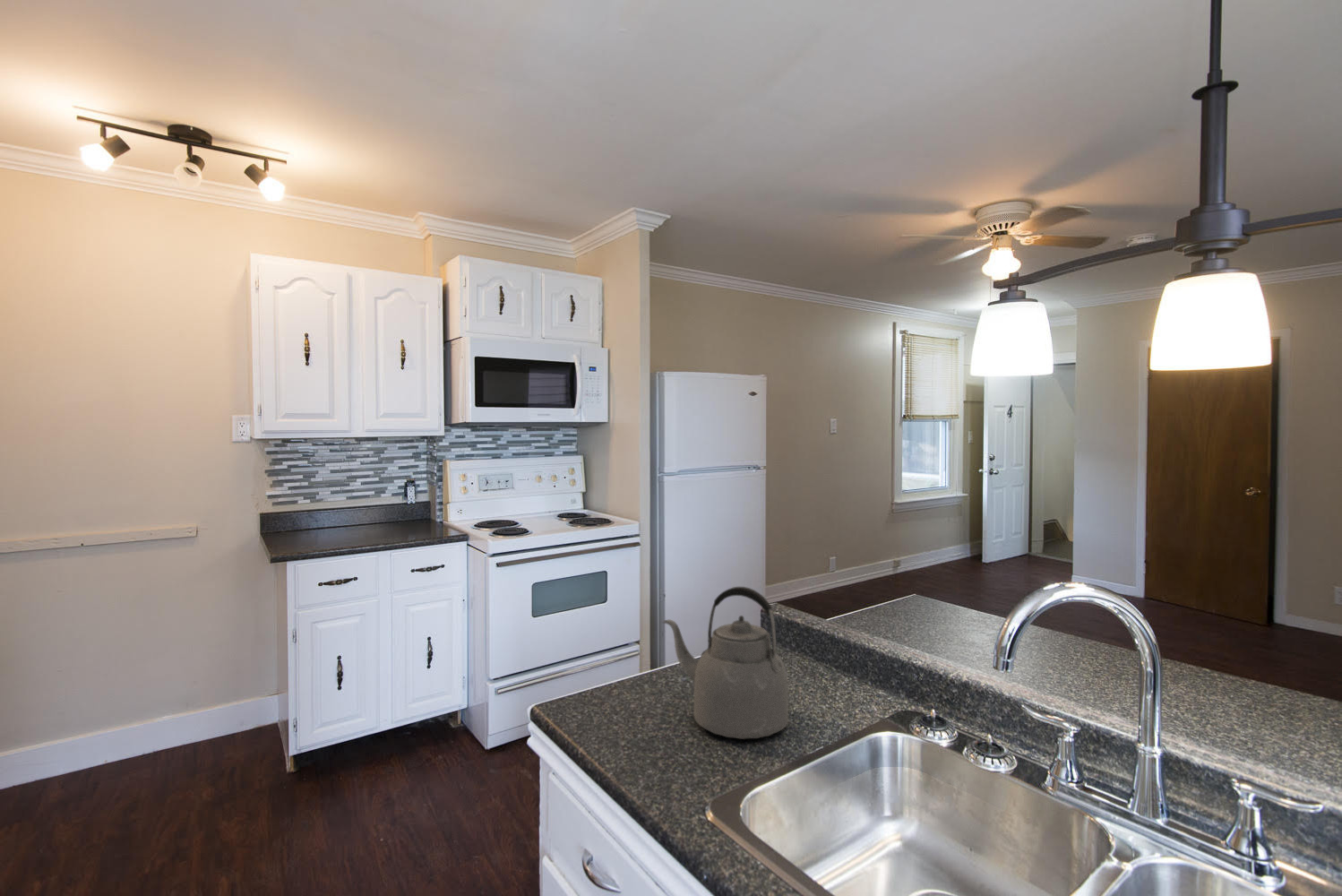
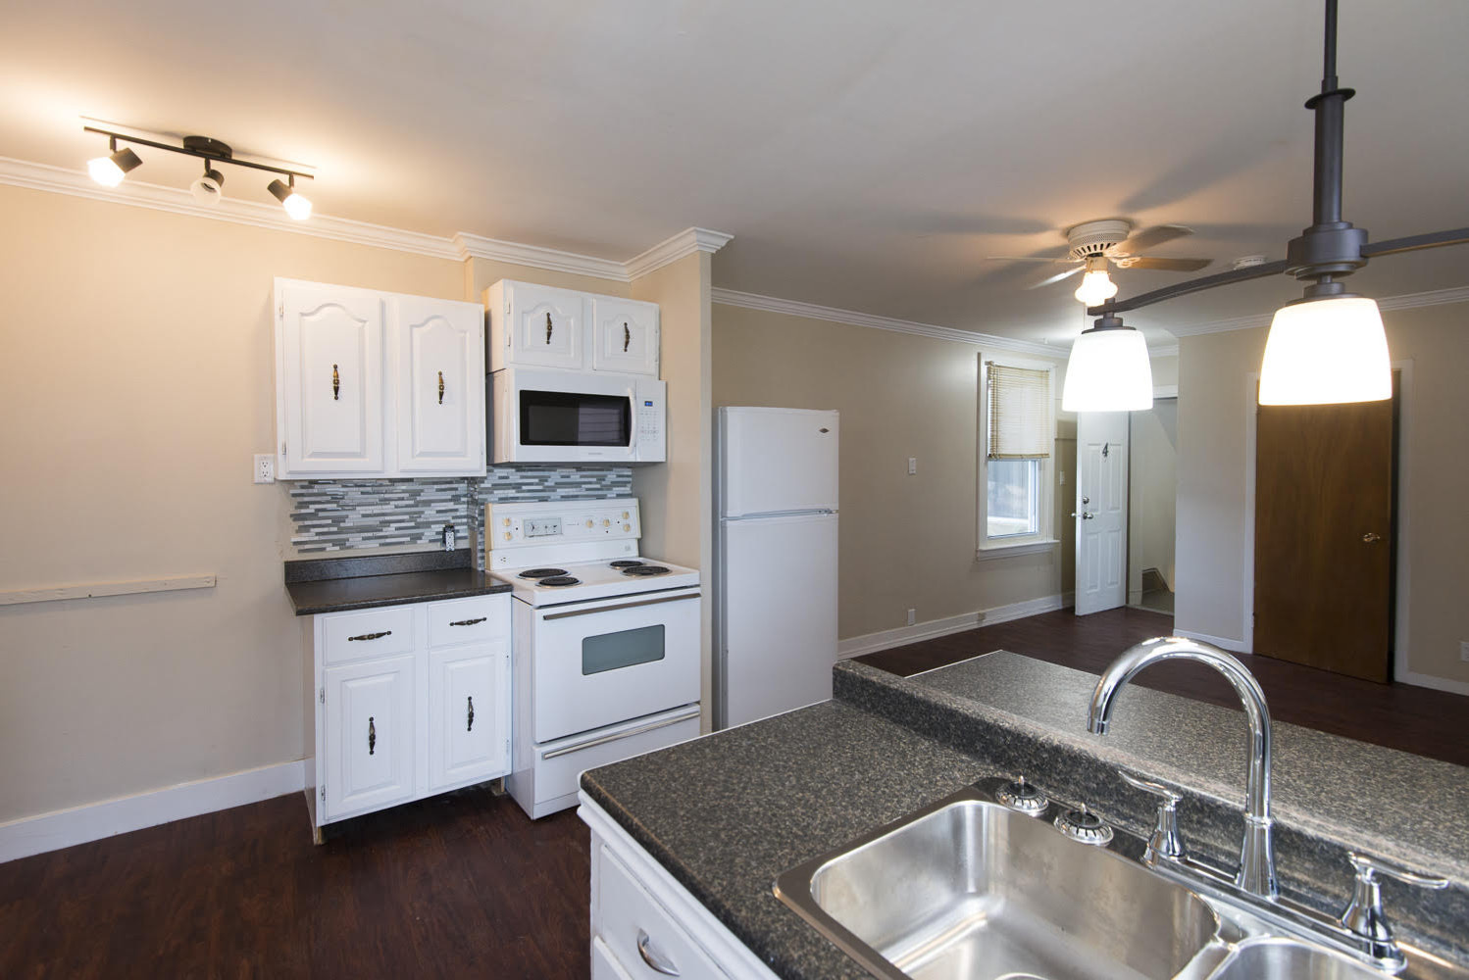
- kettle (720, 649)
